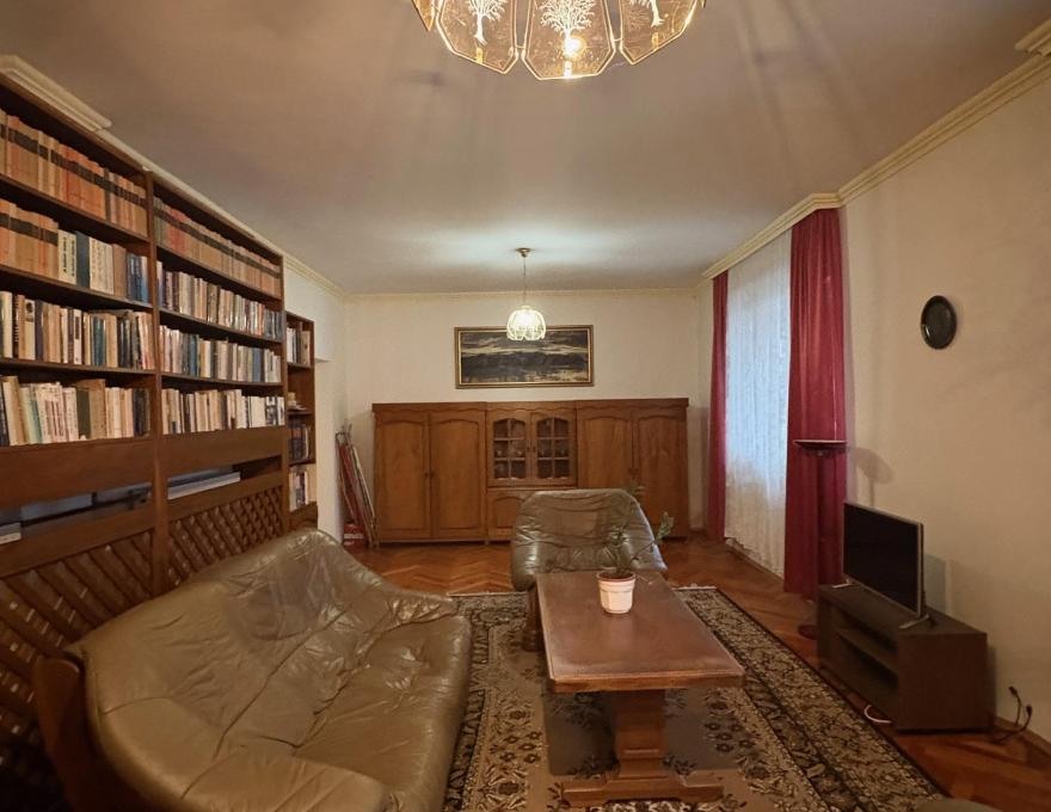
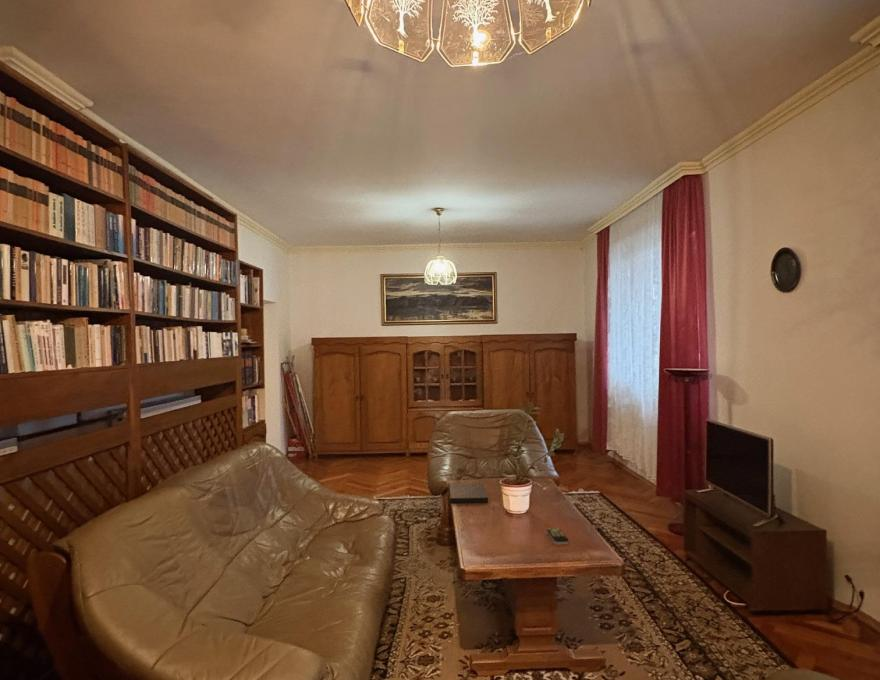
+ remote control (557, 536)
+ book (467, 493)
